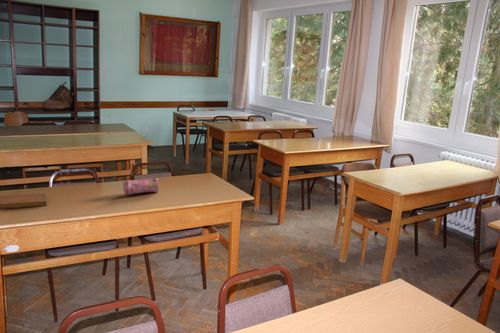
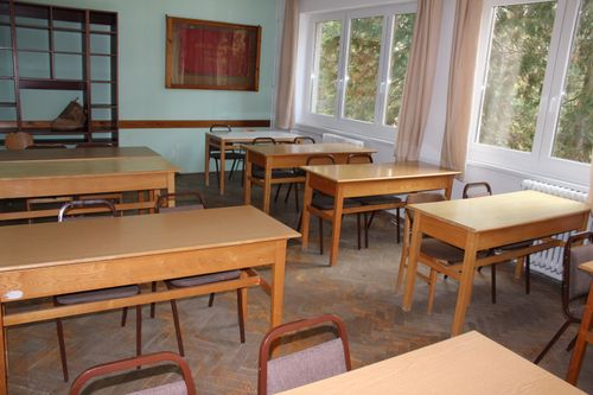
- notebook (22, 200)
- pencil case (141, 185)
